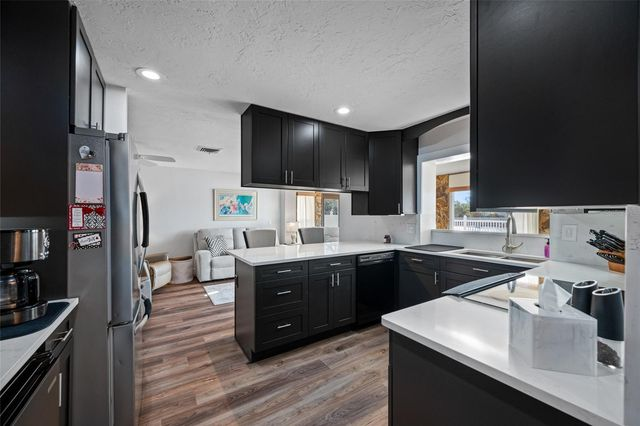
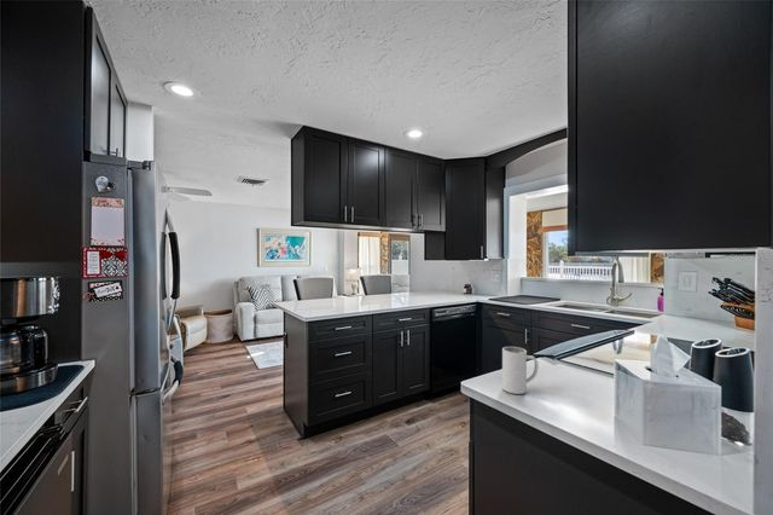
+ mug (519, 369)
